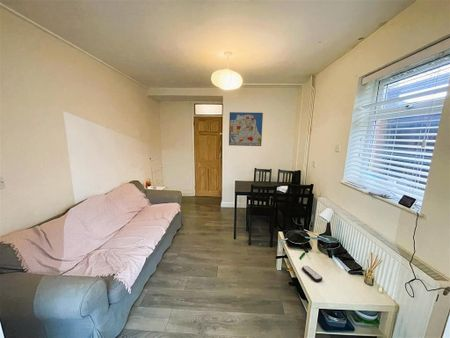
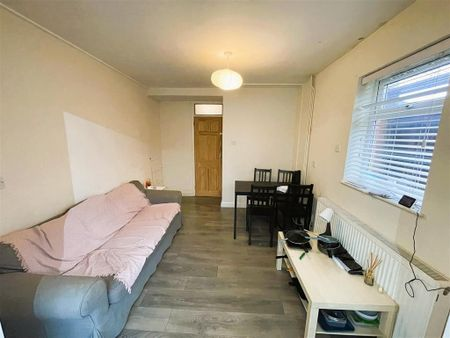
- remote control (311, 273)
- wall art (245, 129)
